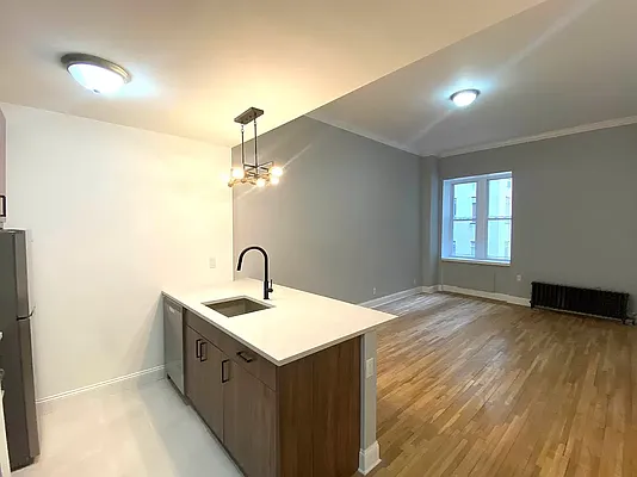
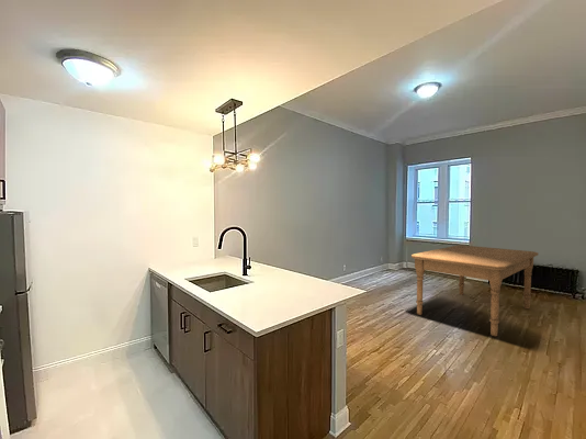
+ dining table (477, 278)
